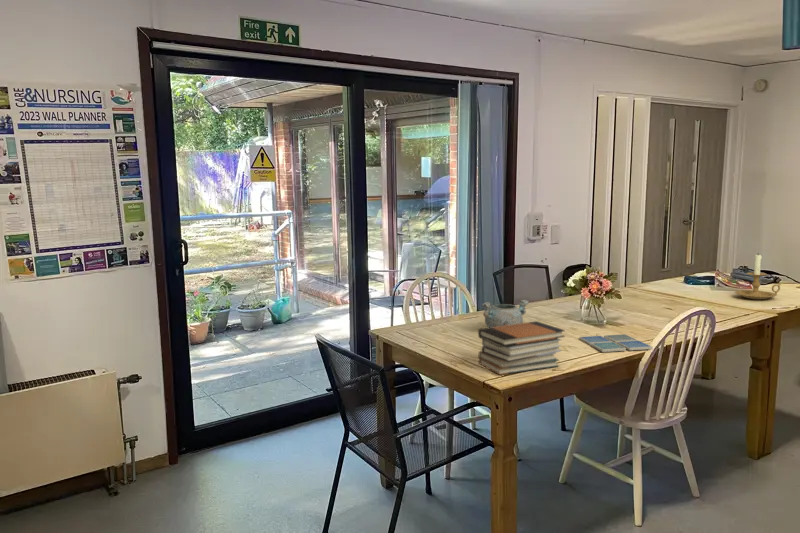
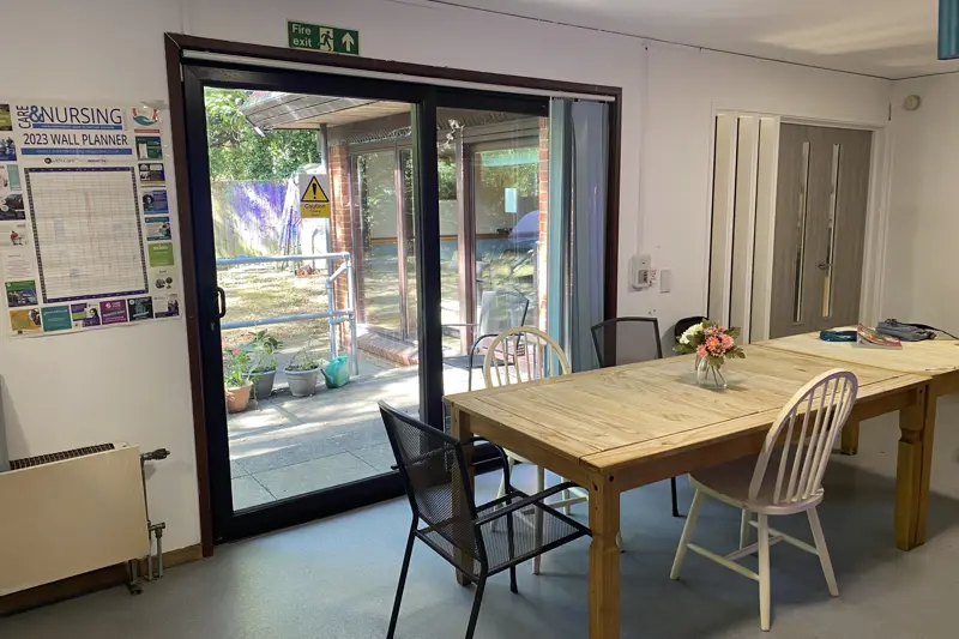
- drink coaster (614, 342)
- book stack (520, 347)
- decorative bowl (504, 315)
- candle holder (756, 275)
